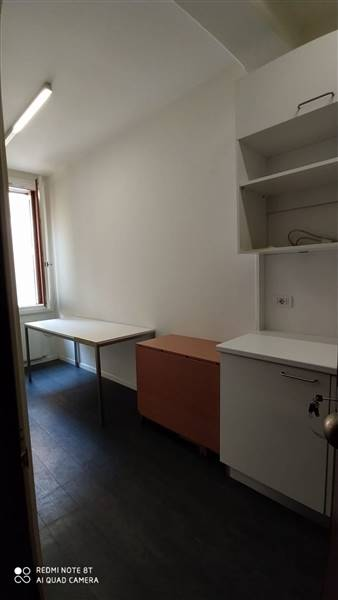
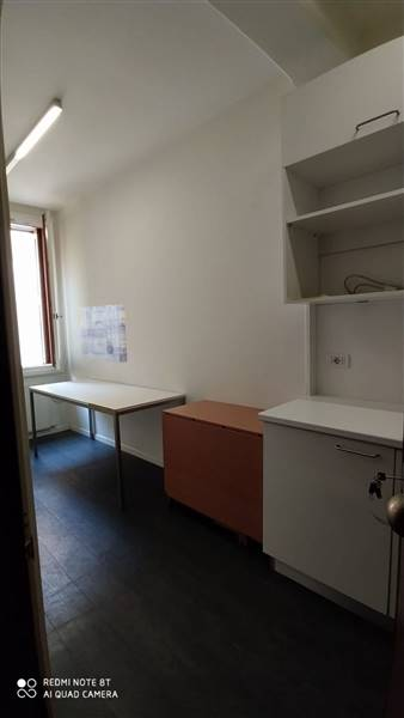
+ wall art (102, 333)
